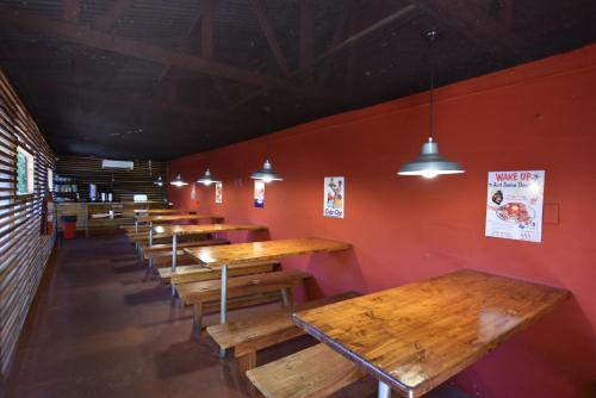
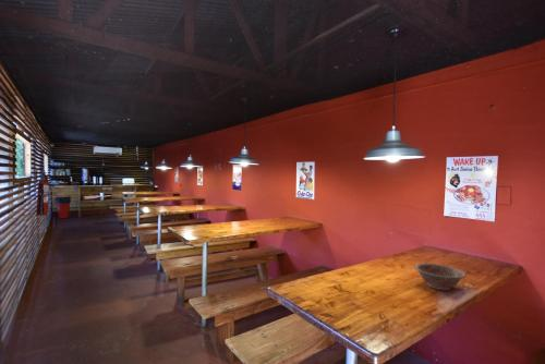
+ bowl (438, 278)
